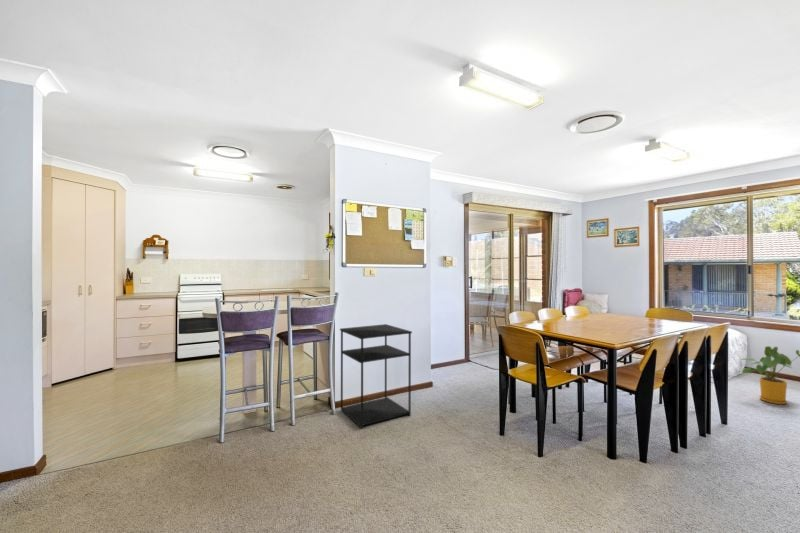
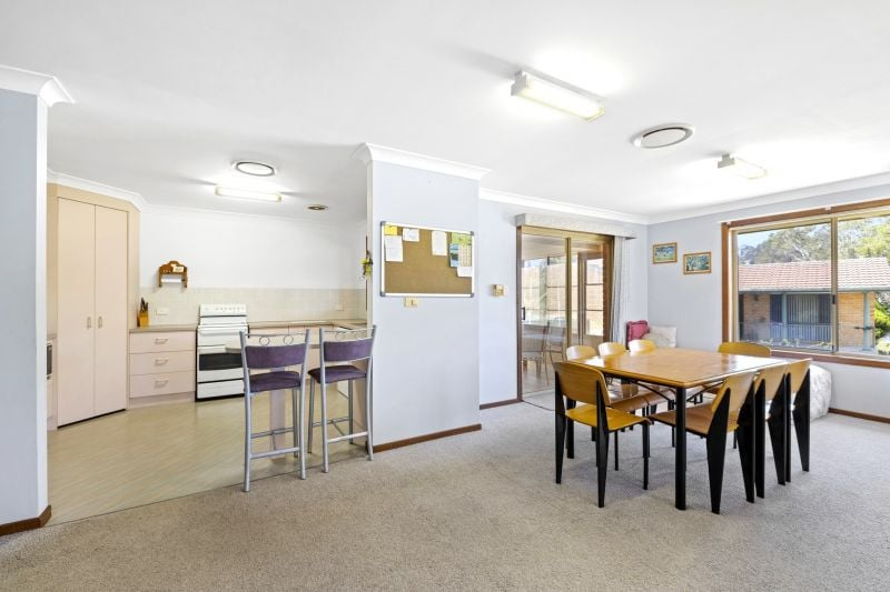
- house plant (771, 374)
- shelving unit (385, 371)
